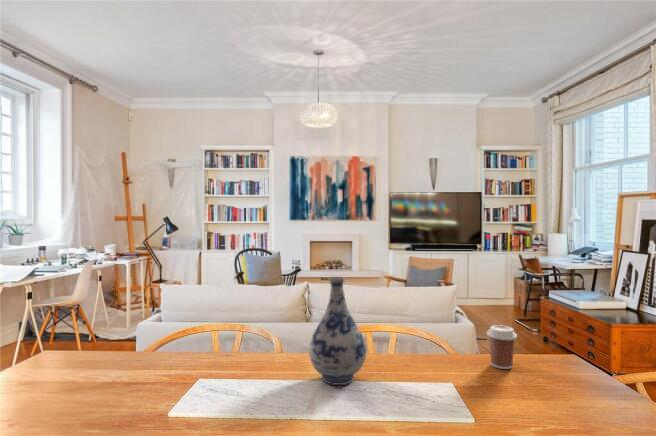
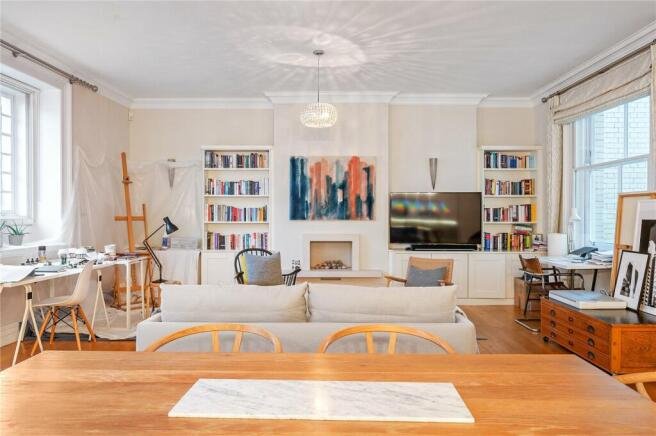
- coffee cup (501, 346)
- vase (337, 328)
